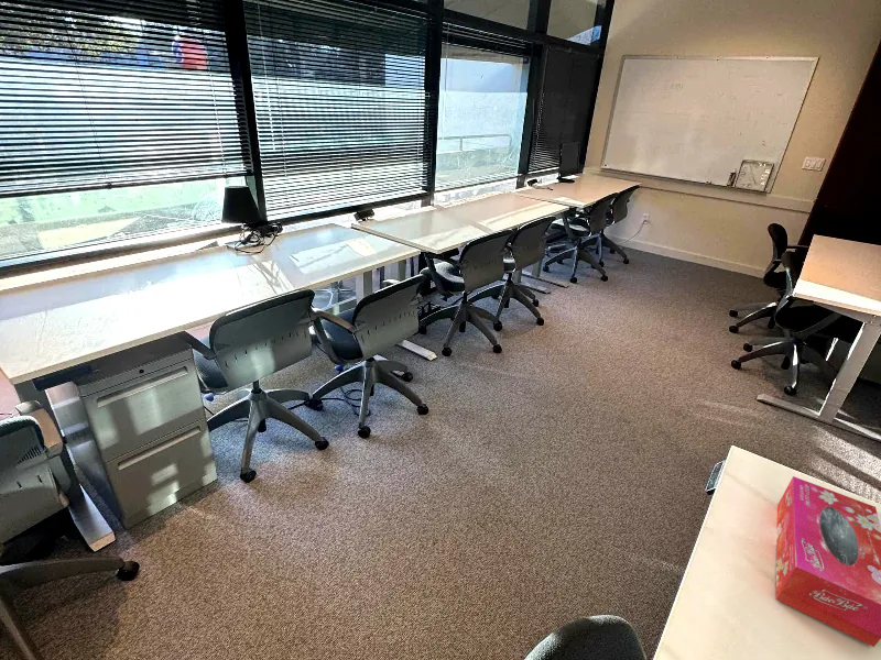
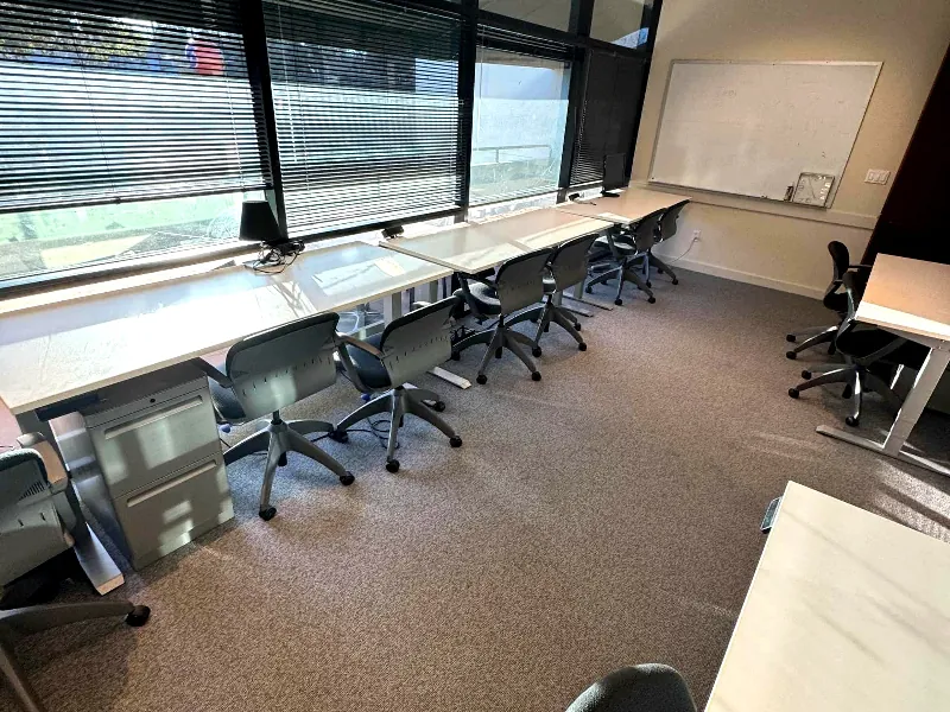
- tissue box (828, 550)
